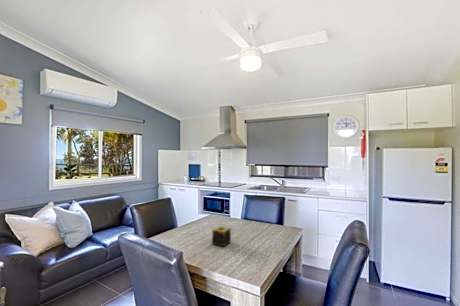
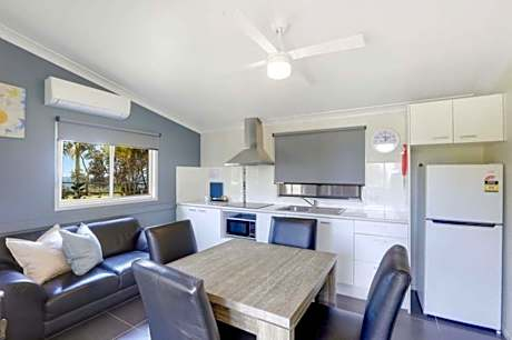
- candle (221, 236)
